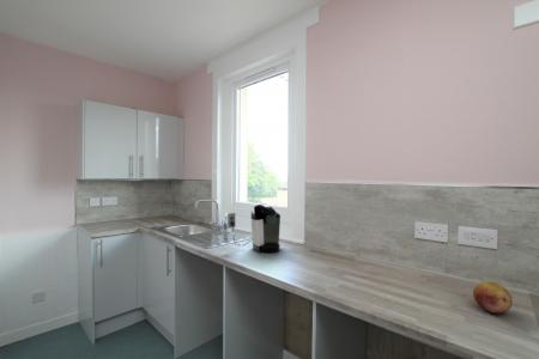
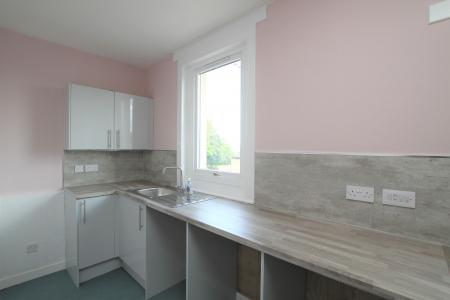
- fruit (491, 296)
- coffee maker (258, 227)
